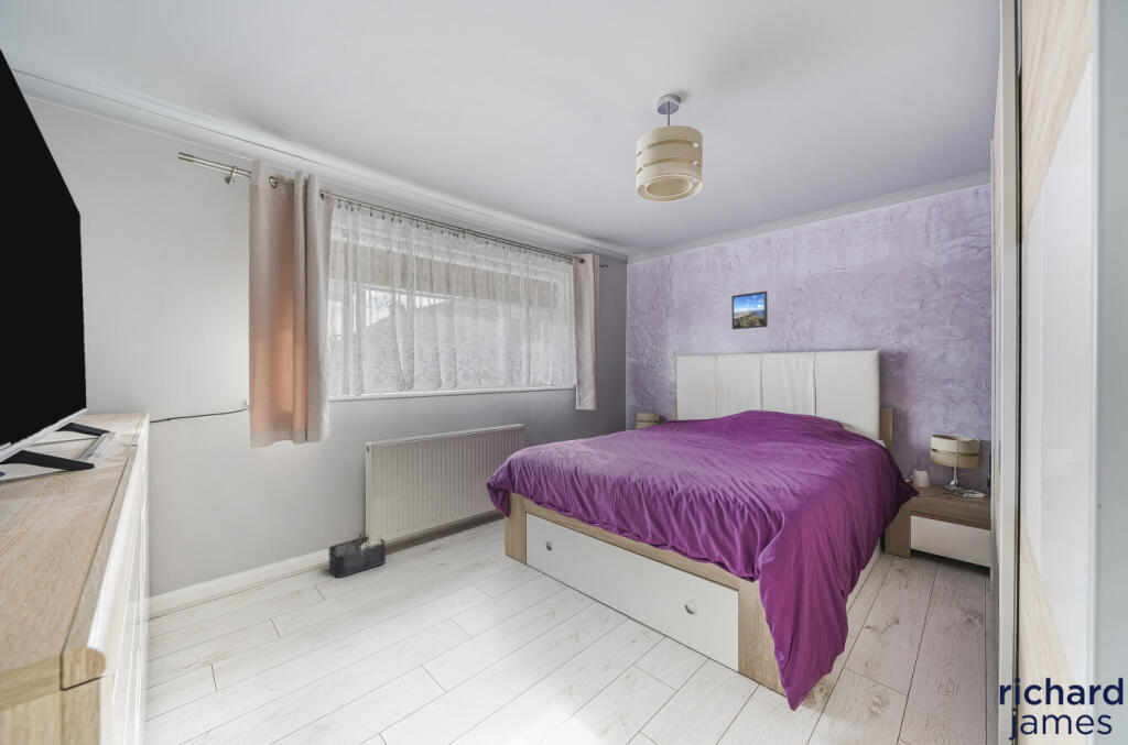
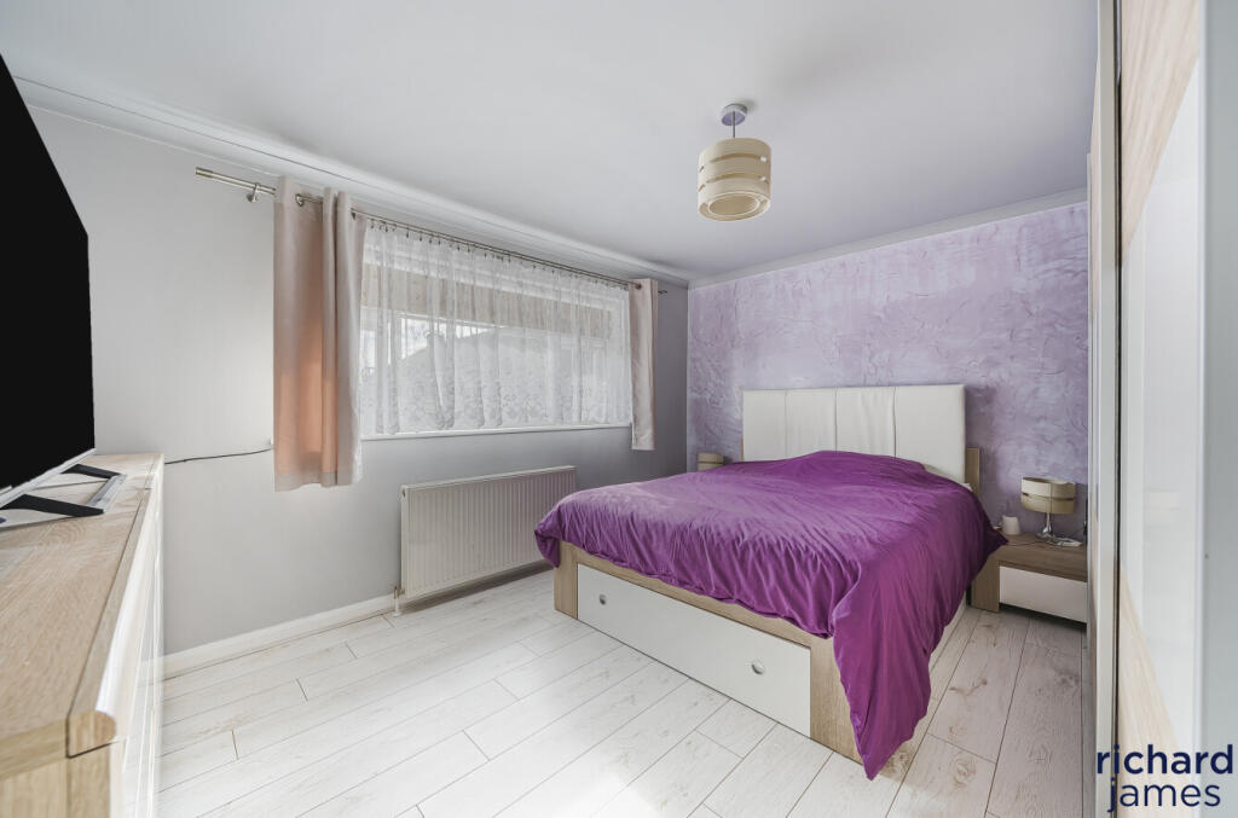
- storage bin (357, 555)
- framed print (749, 310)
